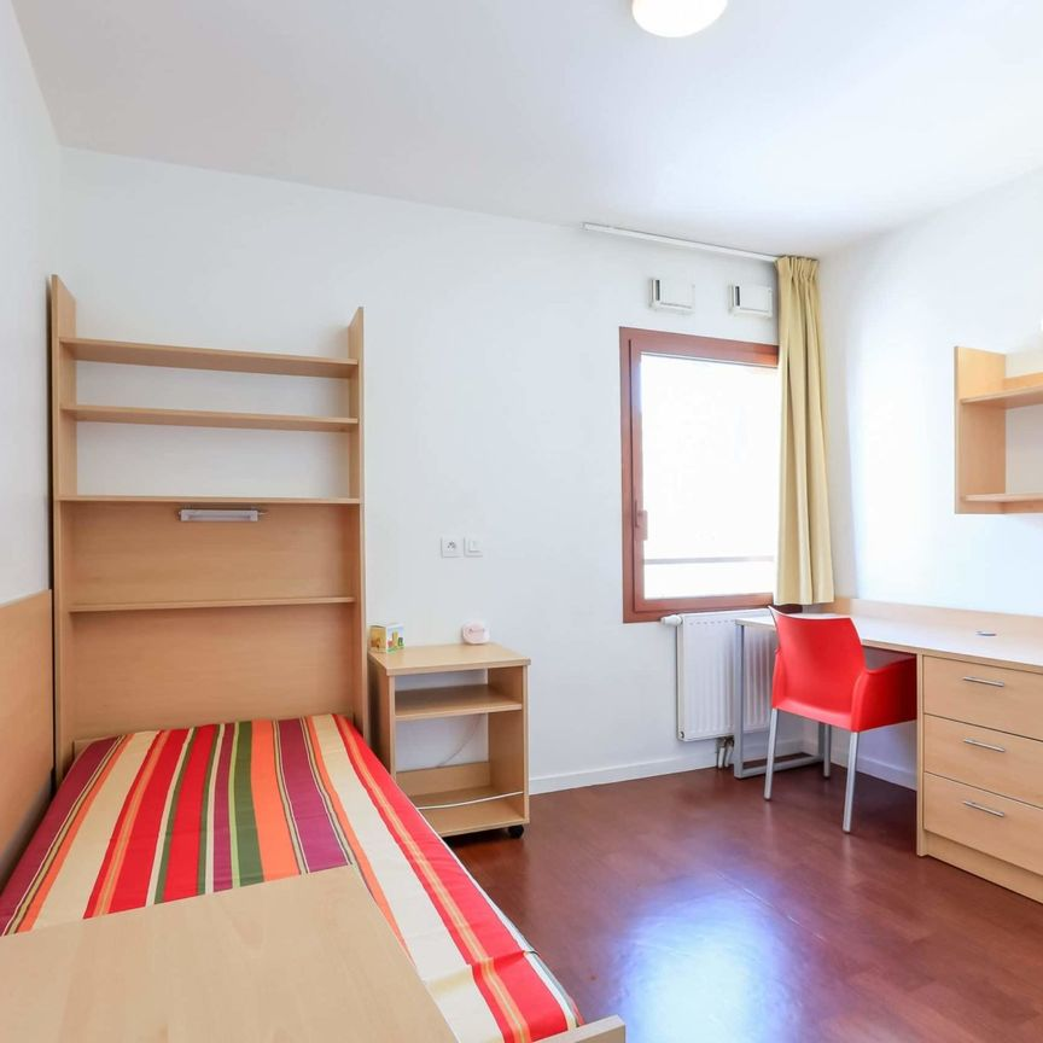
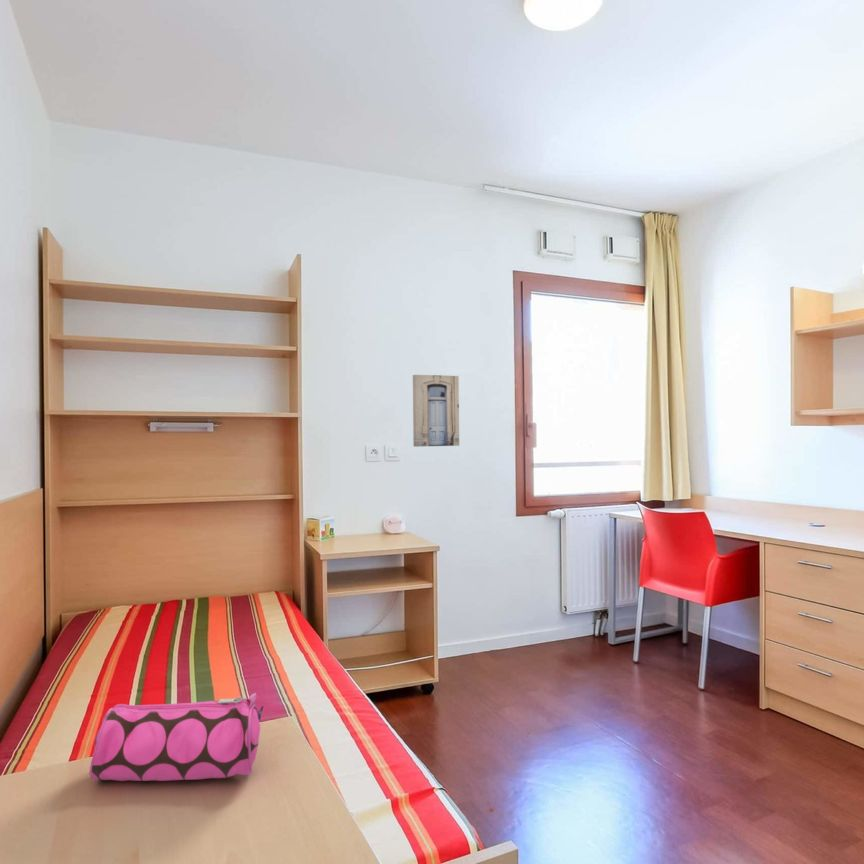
+ wall art (436, 410)
+ pencil case (179, 736)
